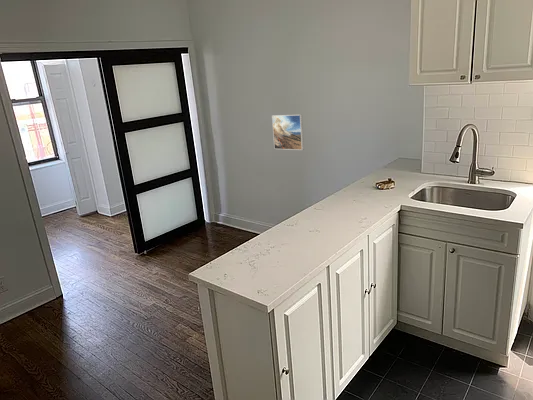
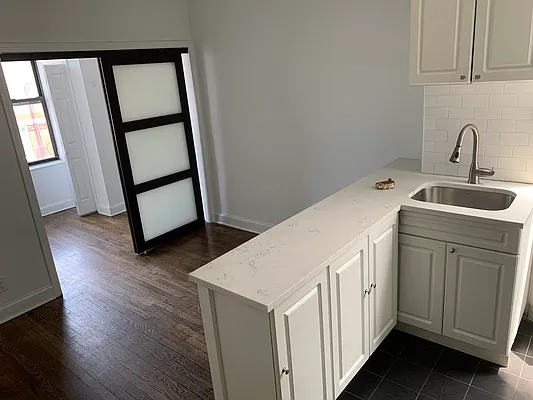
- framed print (287, 132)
